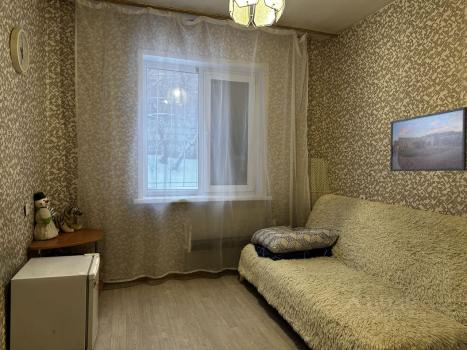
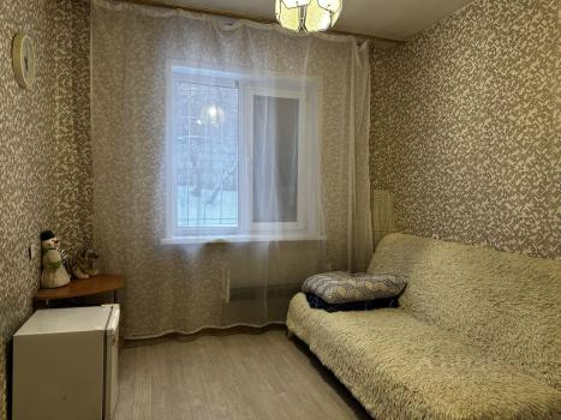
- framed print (424, 143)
